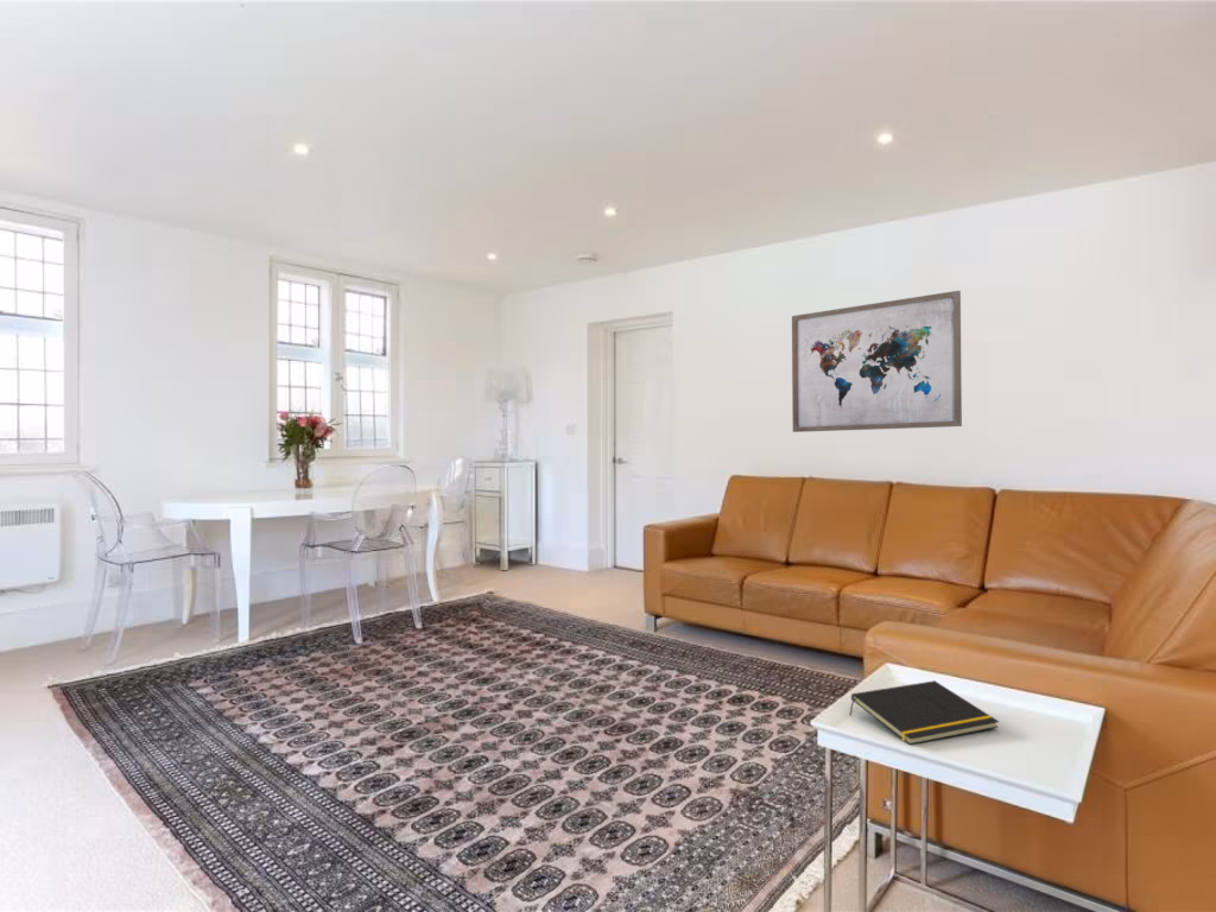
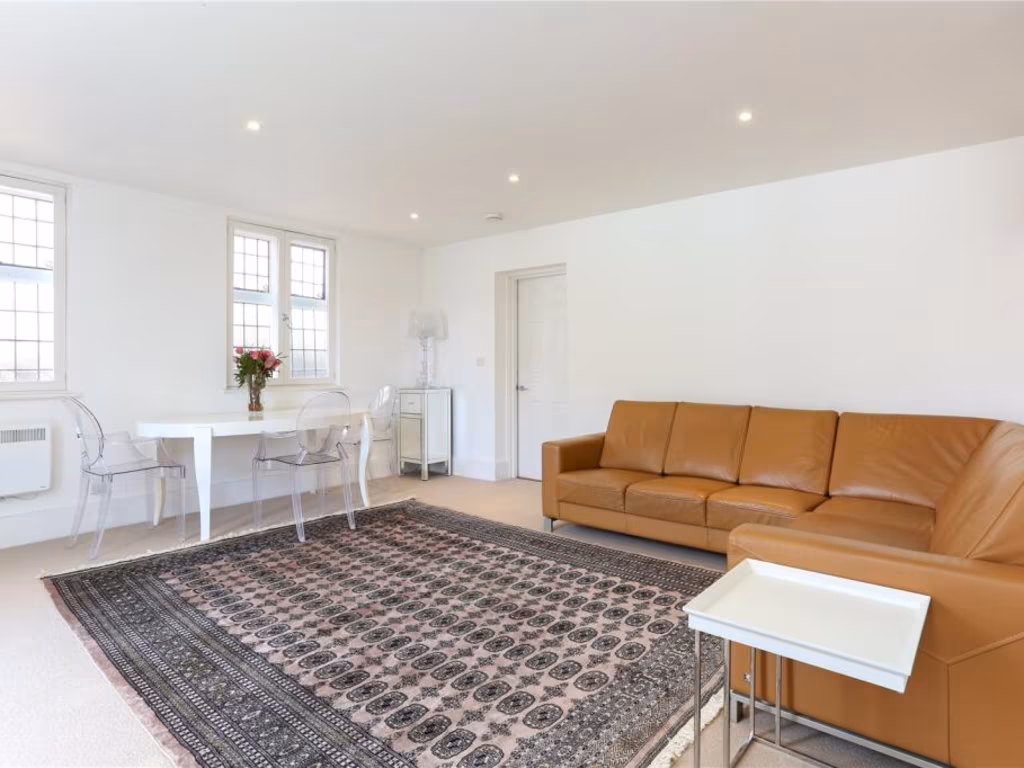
- wall art (869, 366)
- notepad (923, 710)
